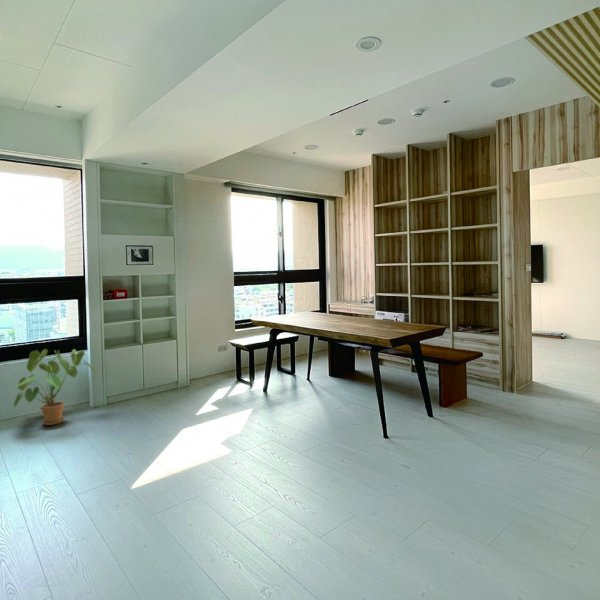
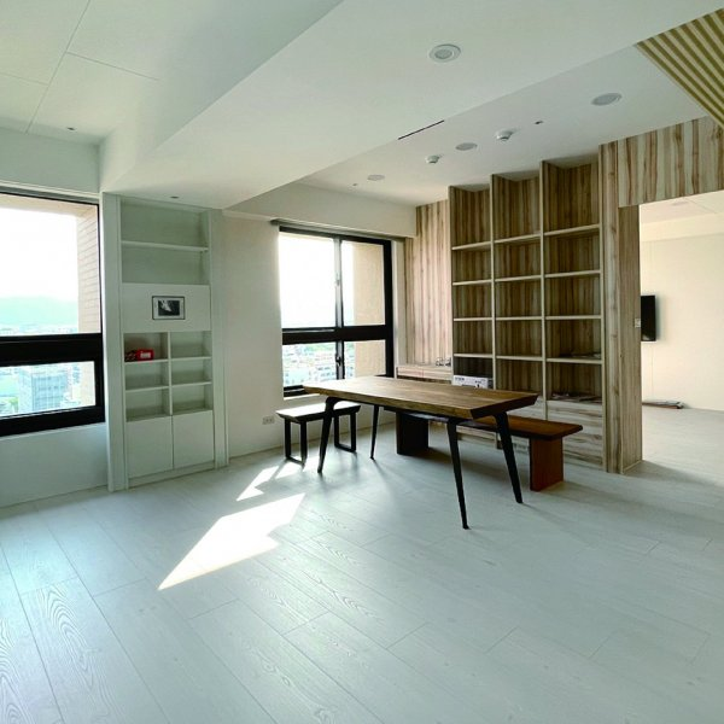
- house plant (56, 383)
